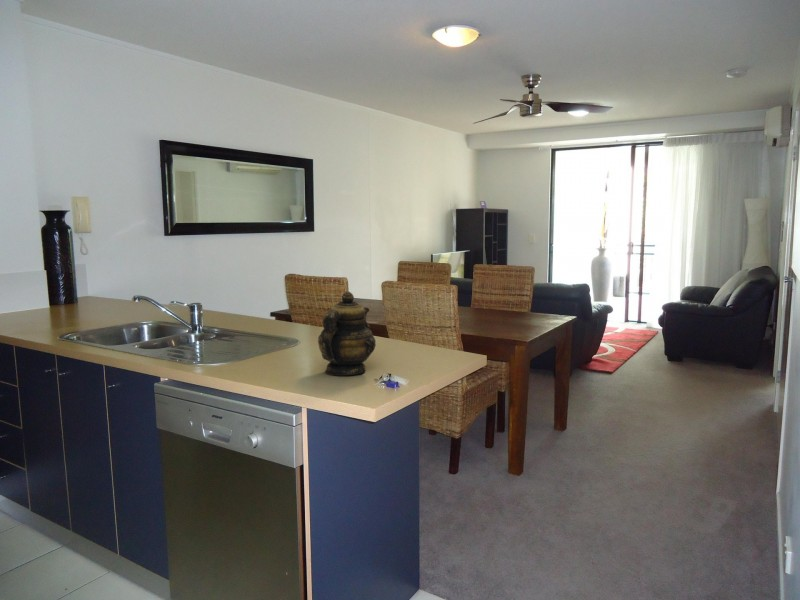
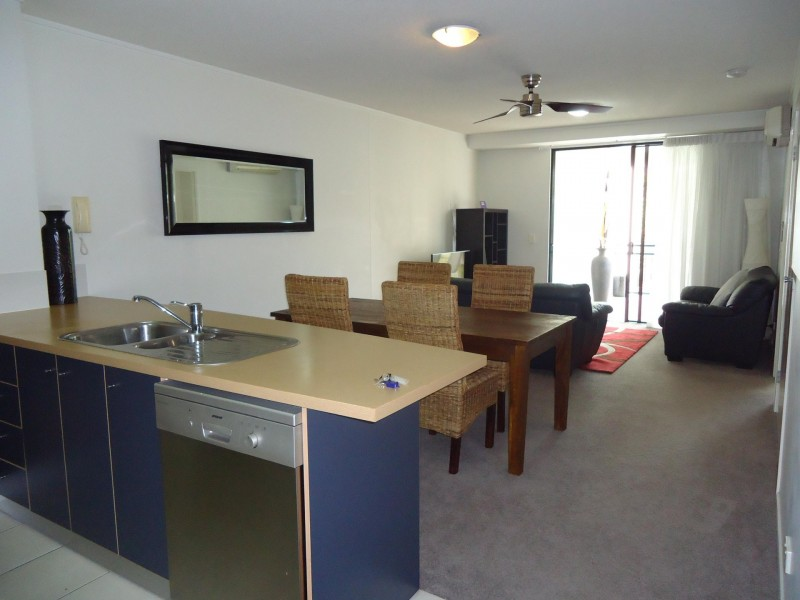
- teapot (345, 331)
